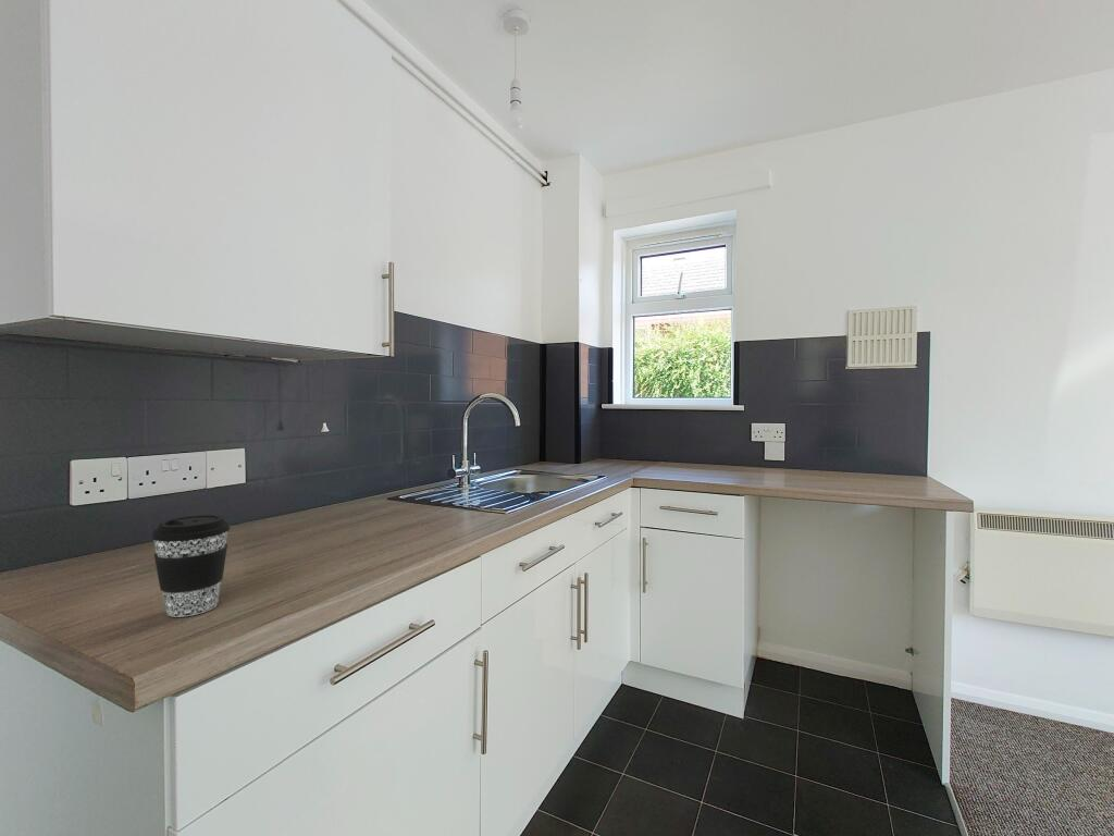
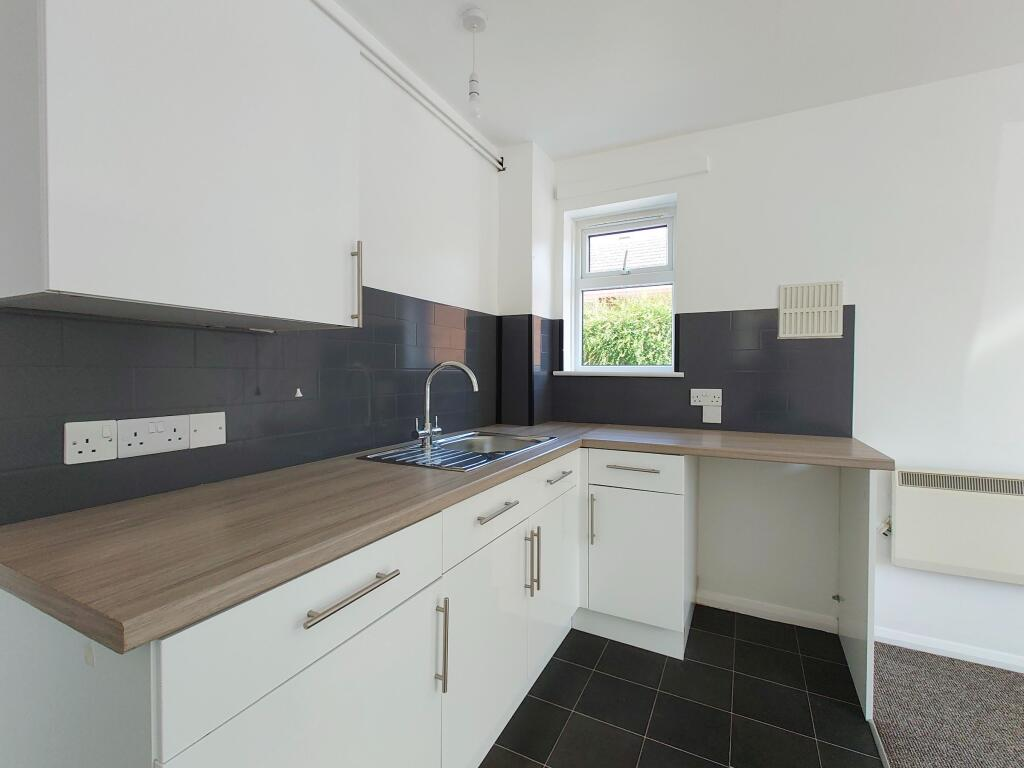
- coffee cup (193, 564)
